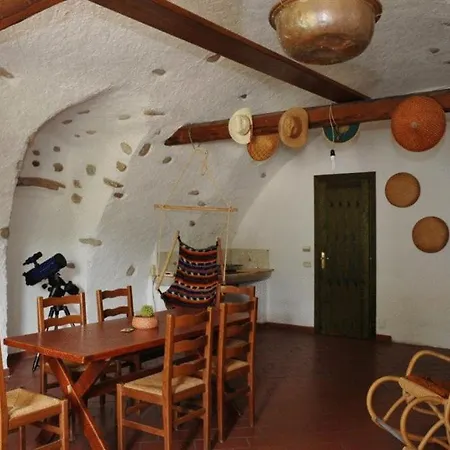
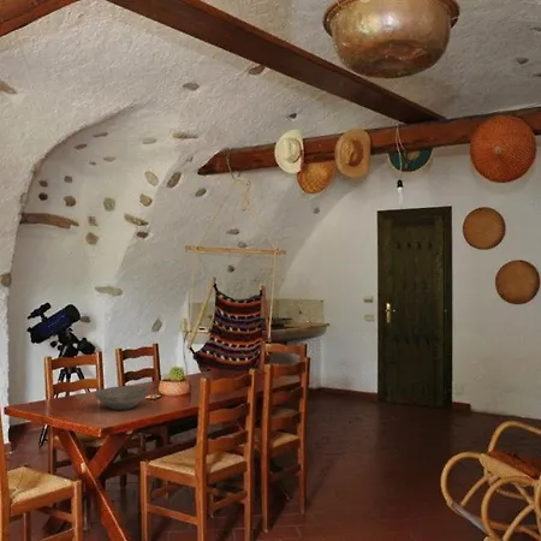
+ bowl (121, 398)
